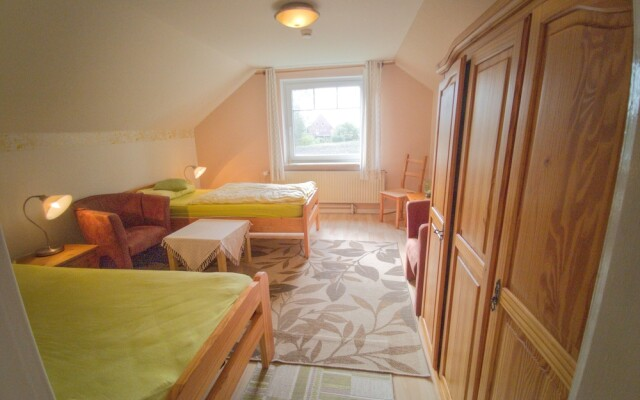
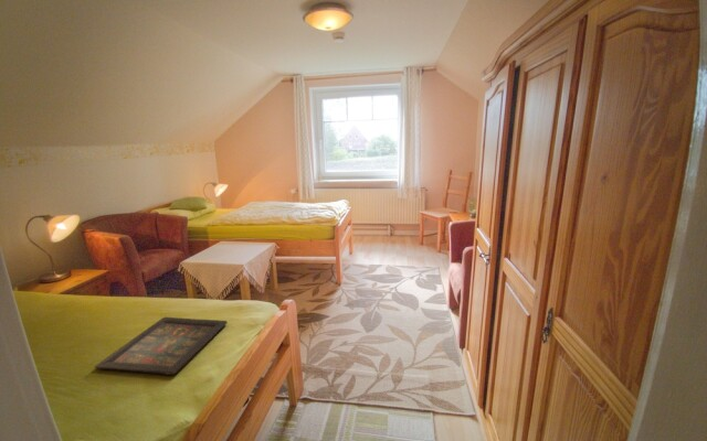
+ icon panel (168, 342)
